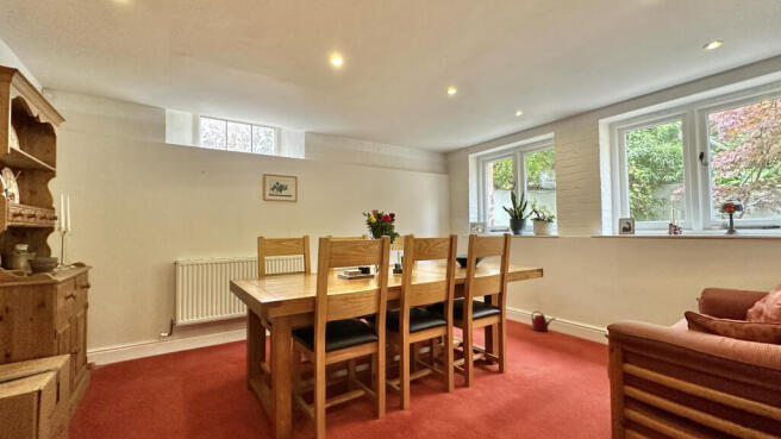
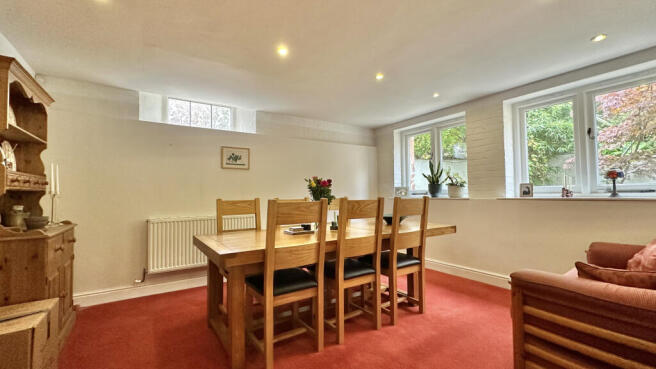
- watering can (543, 321)
